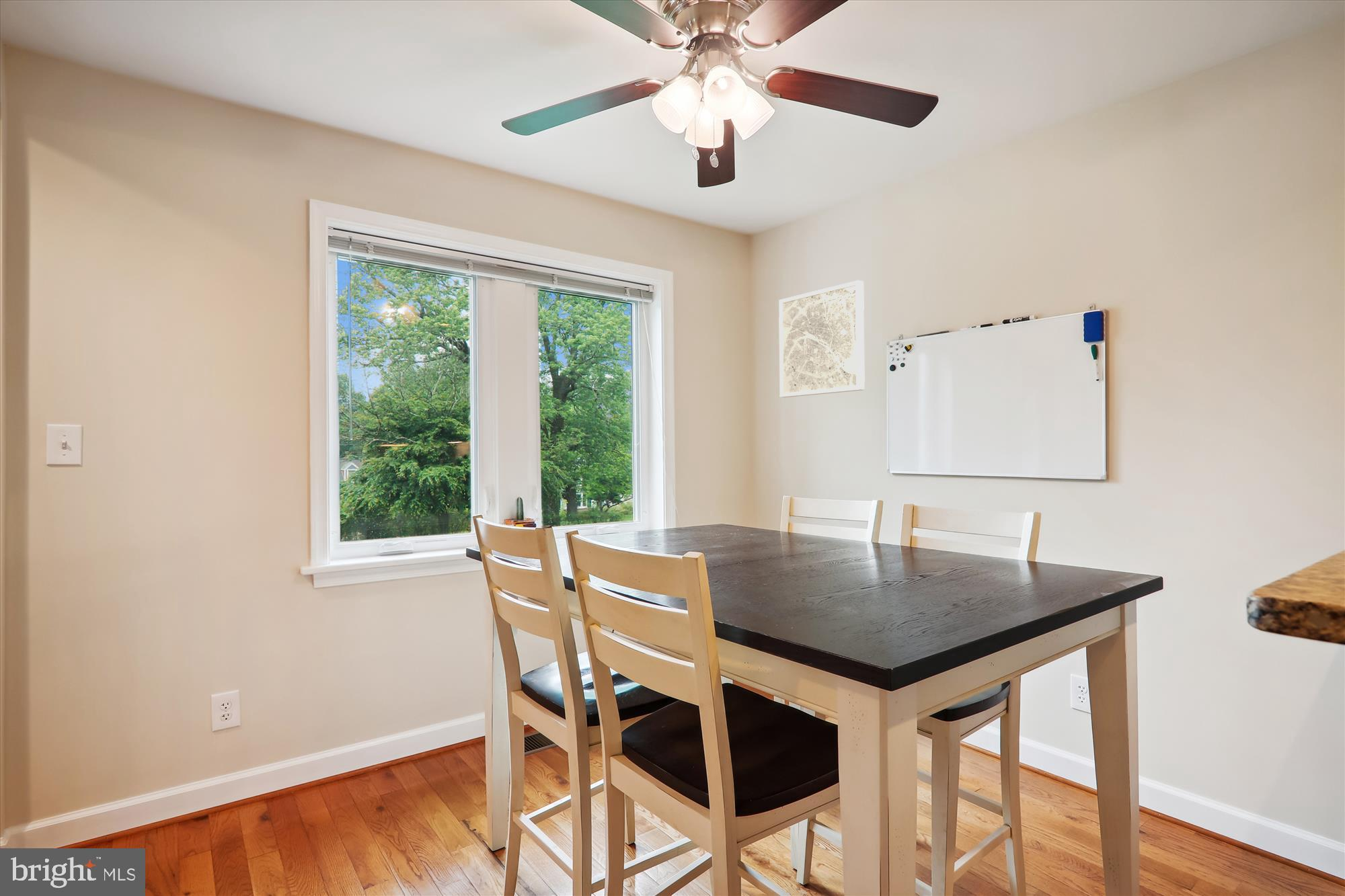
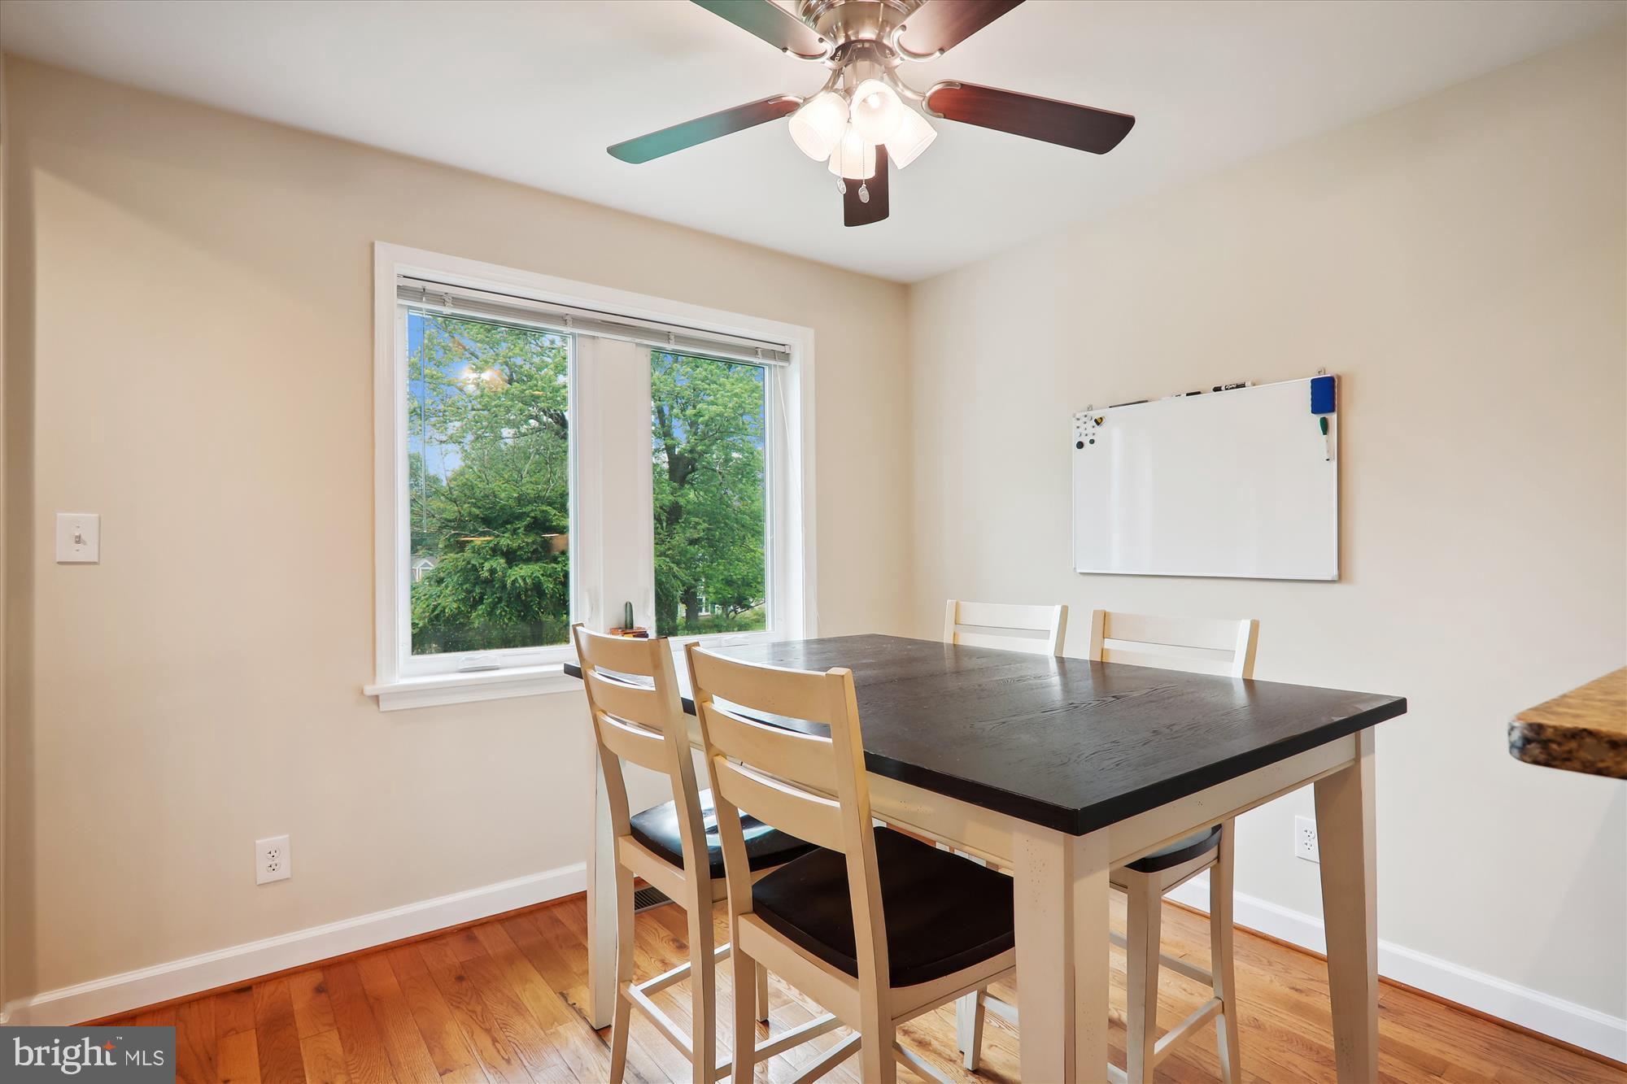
- wall art (819, 342)
